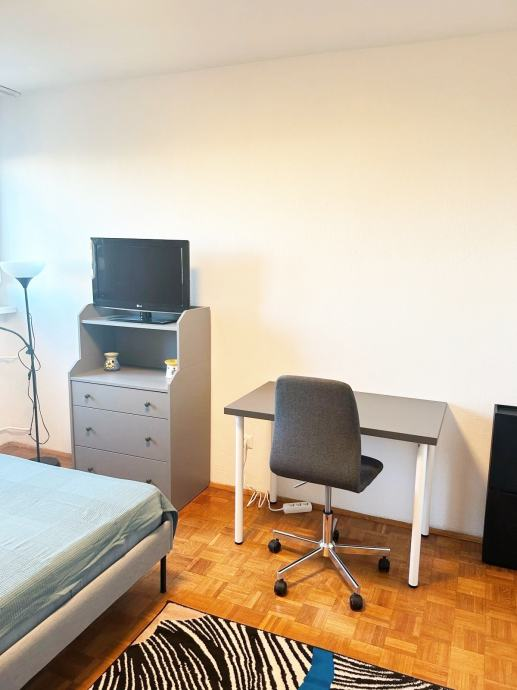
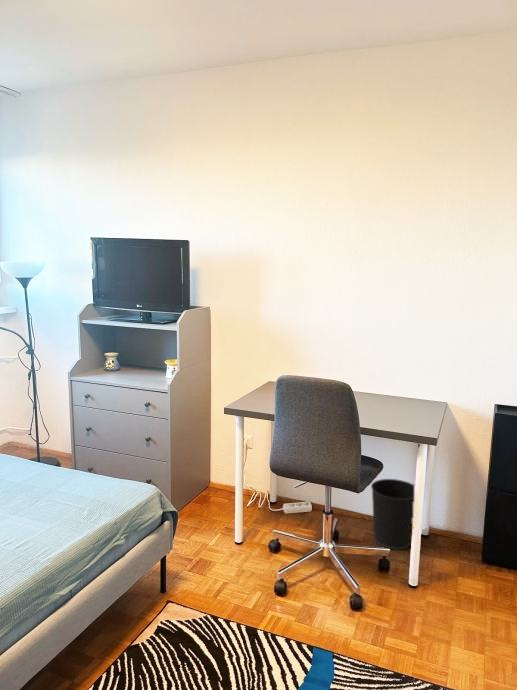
+ wastebasket (393, 514)
